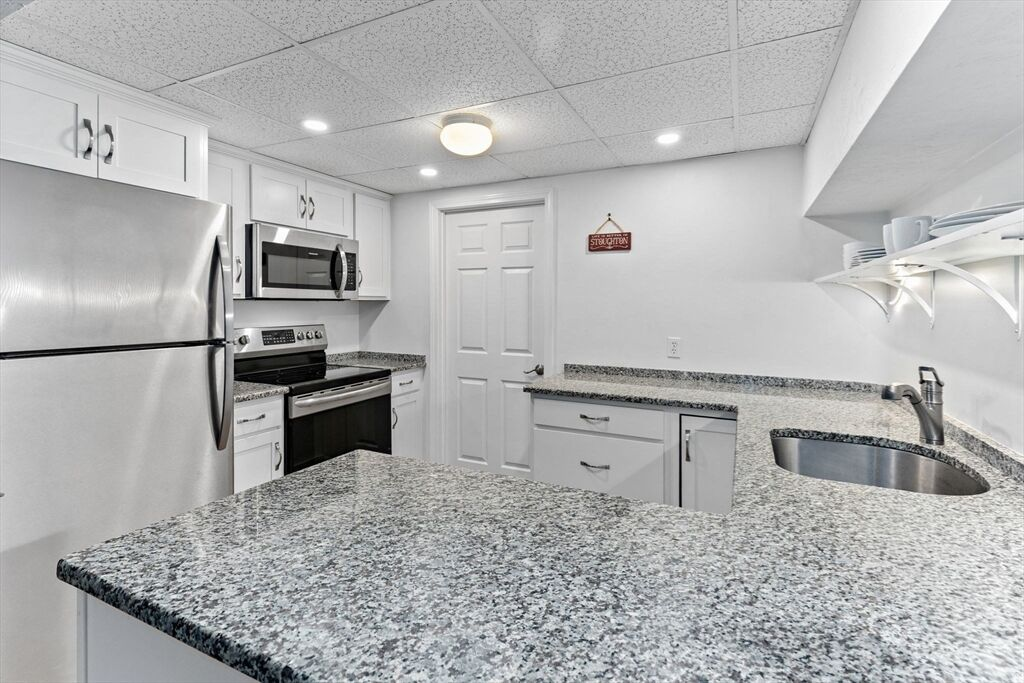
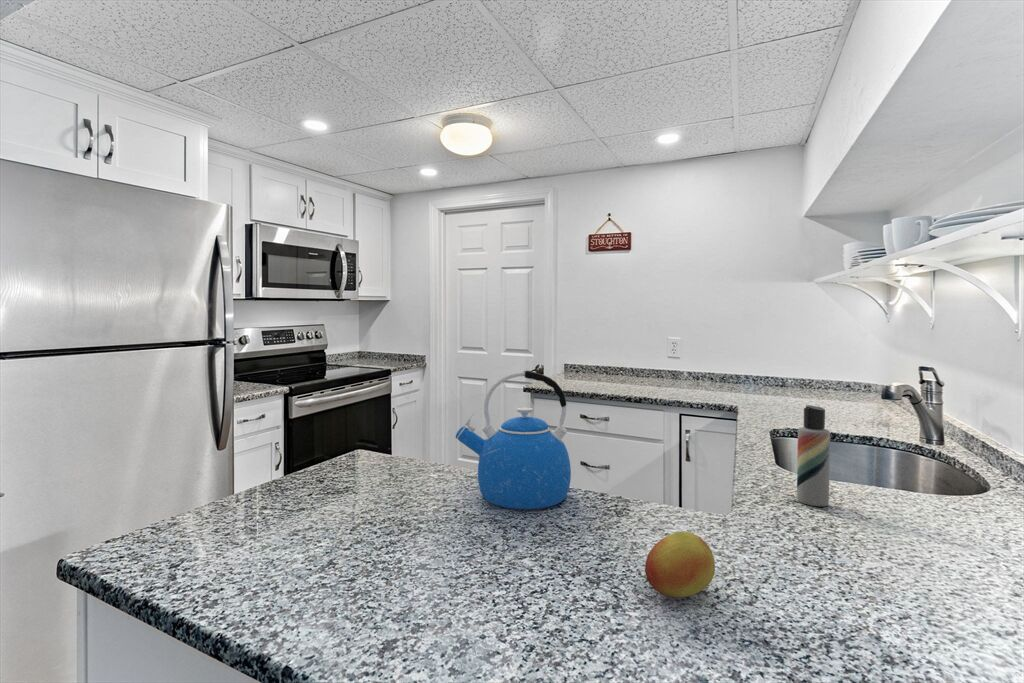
+ fruit (679, 563)
+ lotion bottle (813, 454)
+ kettle (512, 432)
